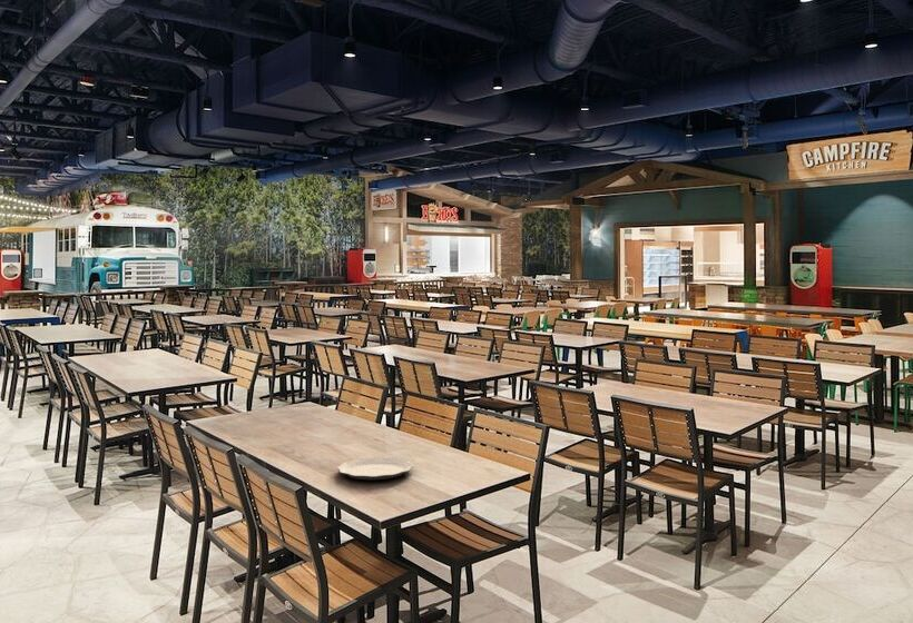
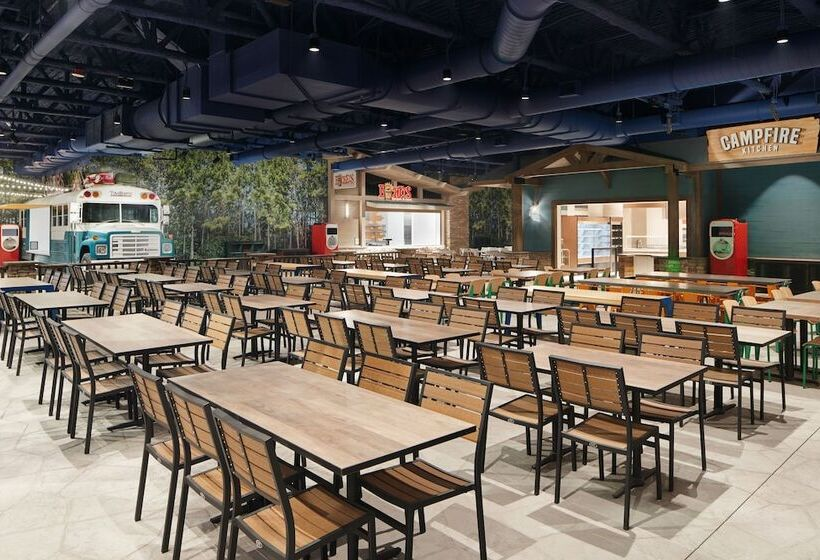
- plate (375, 468)
